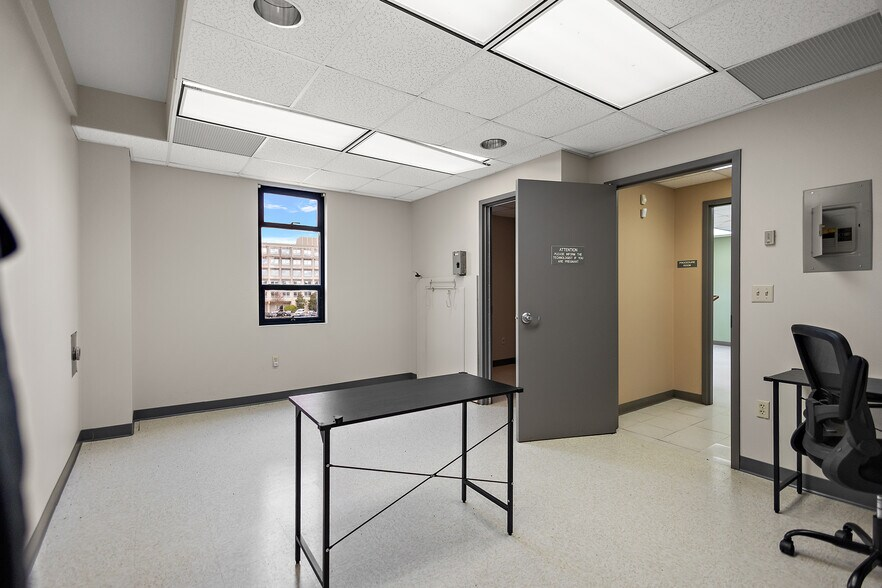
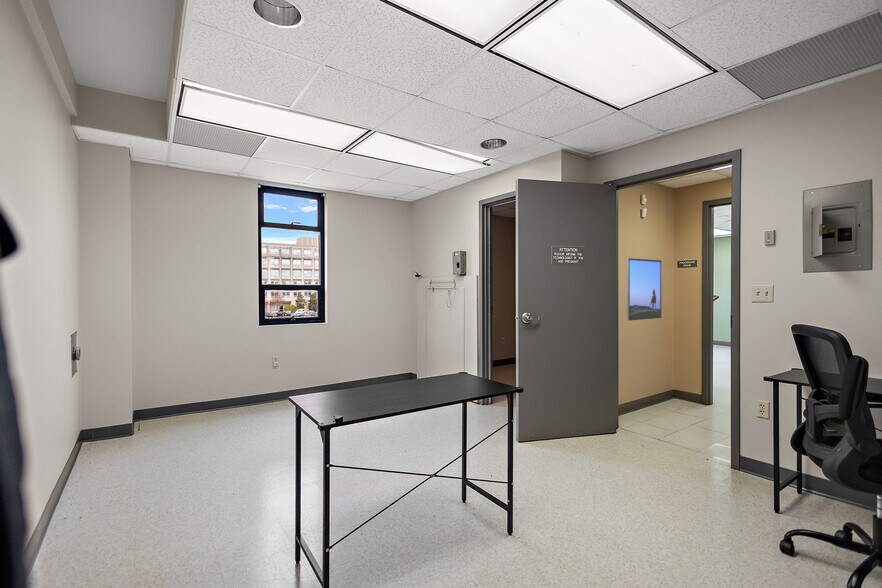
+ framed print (644, 289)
